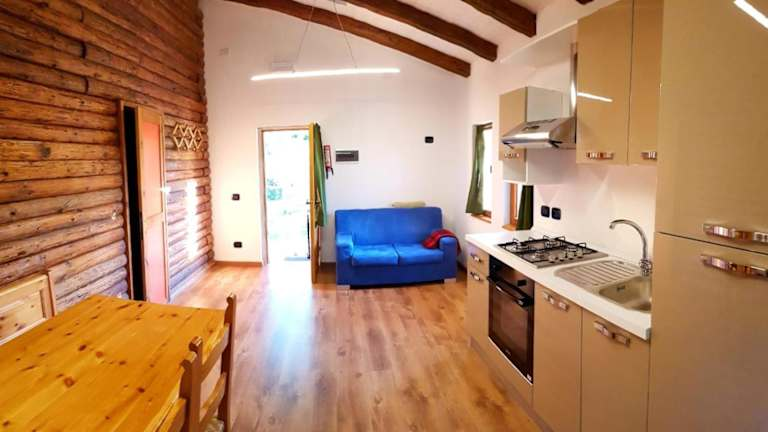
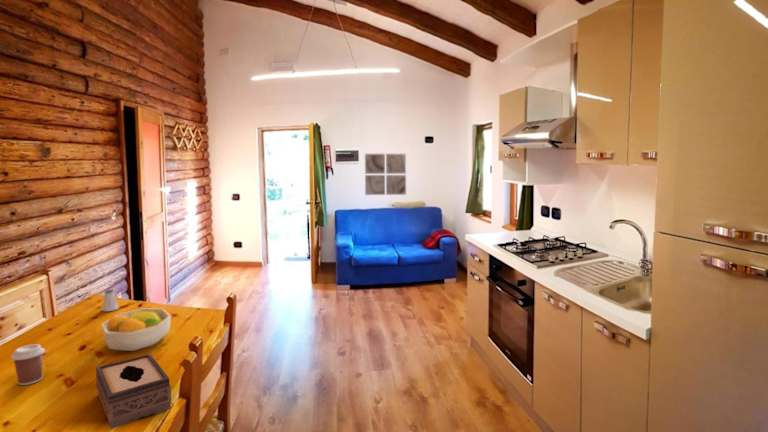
+ tissue box (132, 387)
+ saltshaker (109, 299)
+ fruit bowl (137, 325)
+ coffee cup (29, 364)
+ wall art (386, 173)
